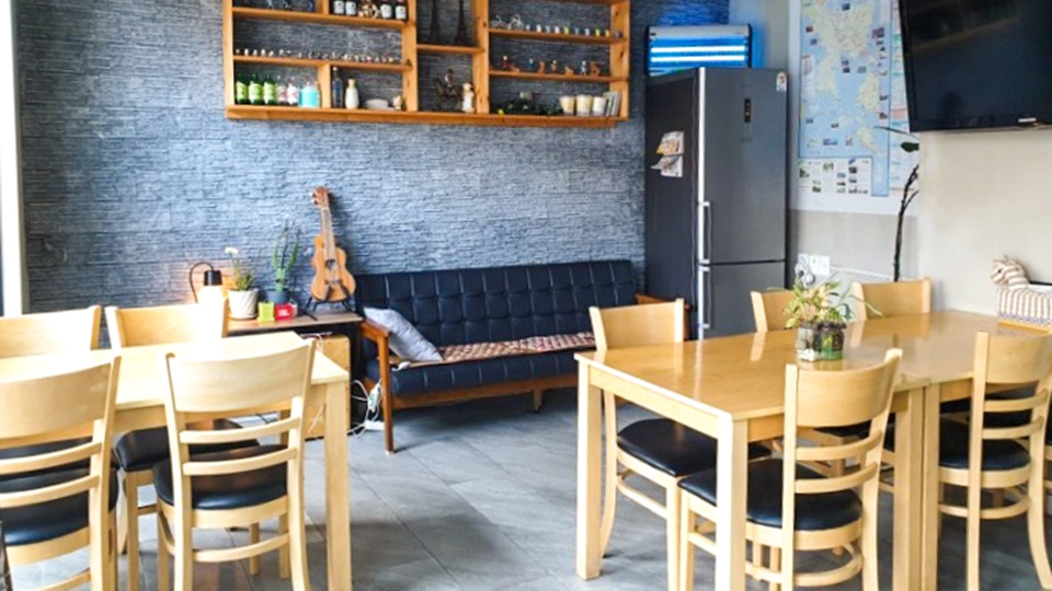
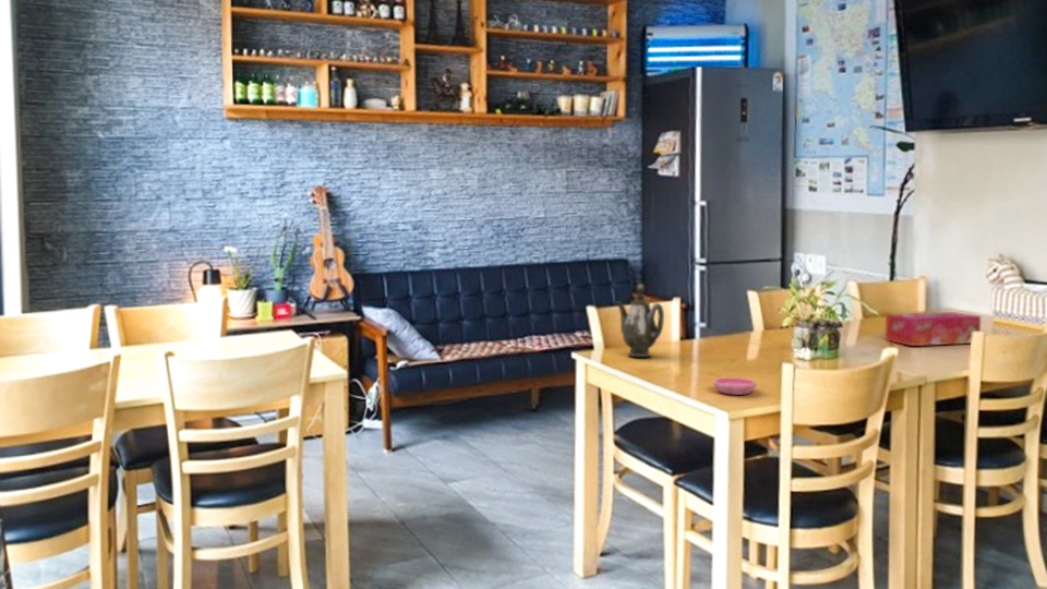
+ teapot (638, 320)
+ saucer (734, 386)
+ tissue box (931, 327)
